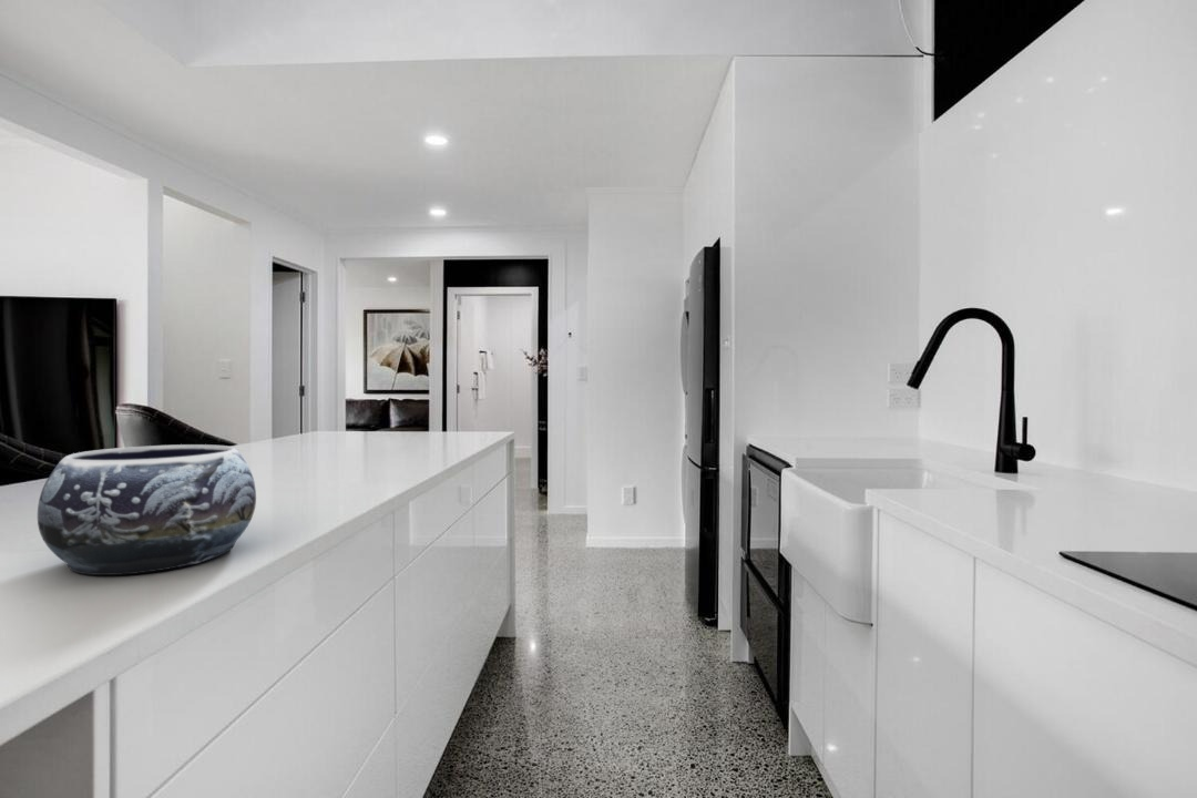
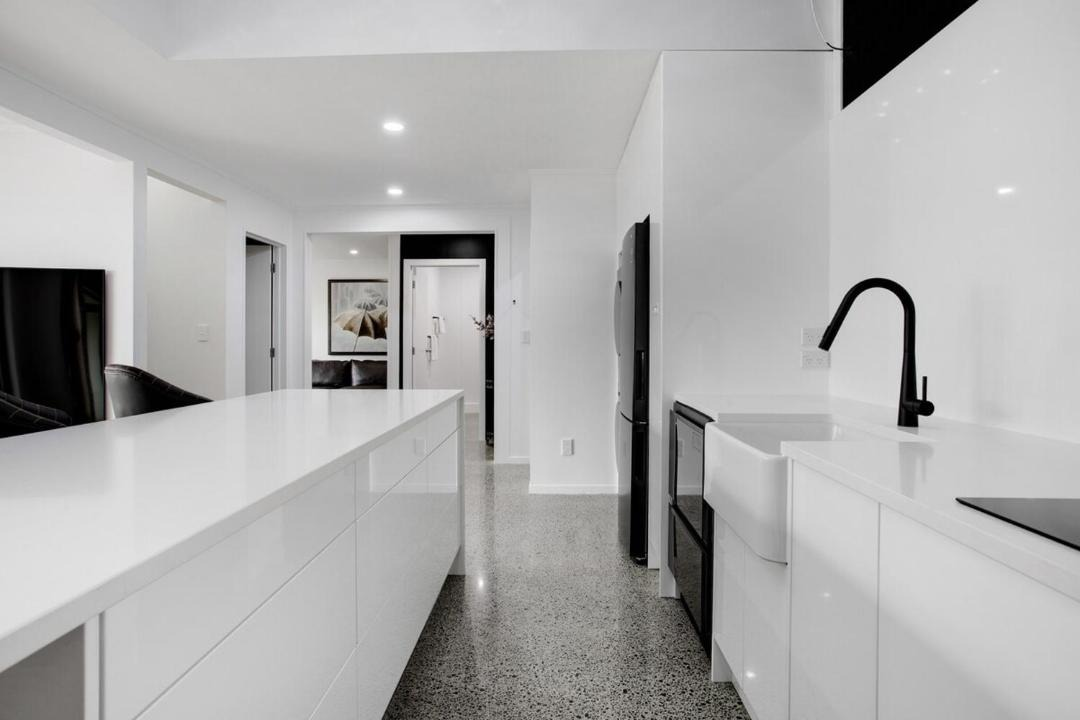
- decorative bowl (155, 503)
